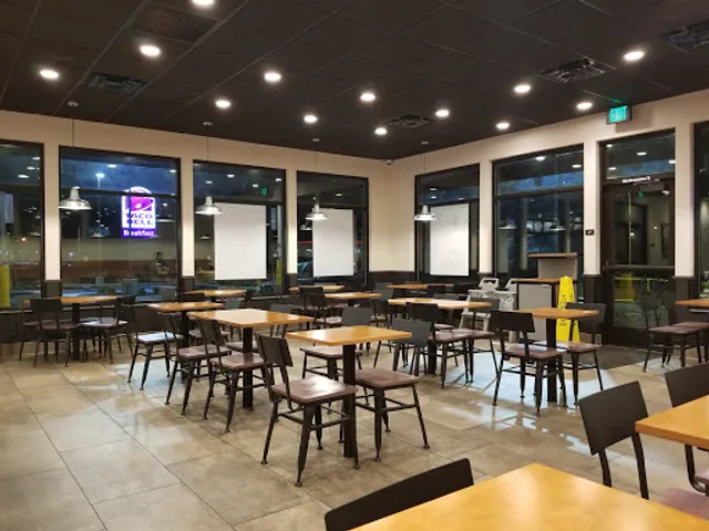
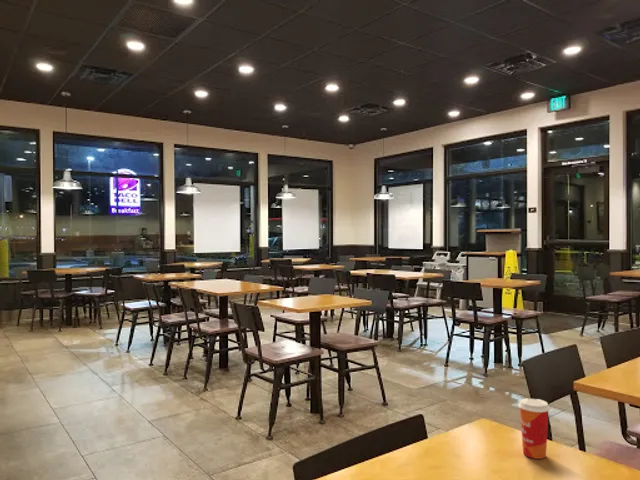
+ paper cup (534, 428)
